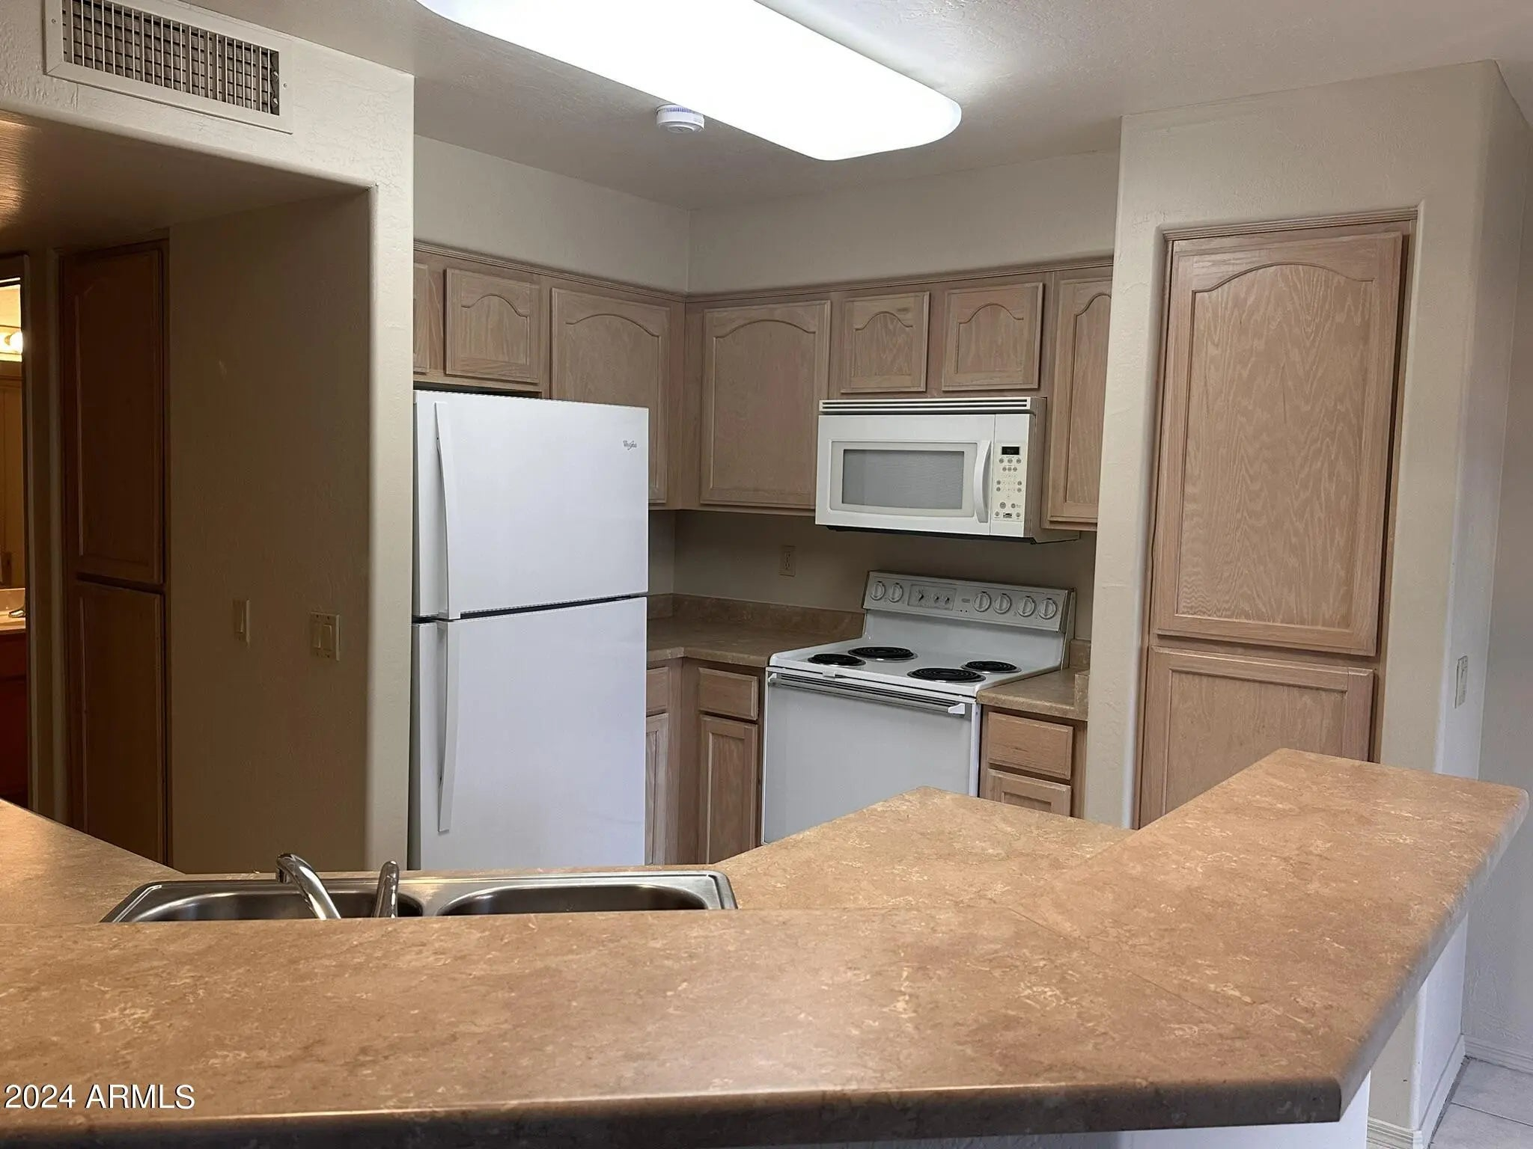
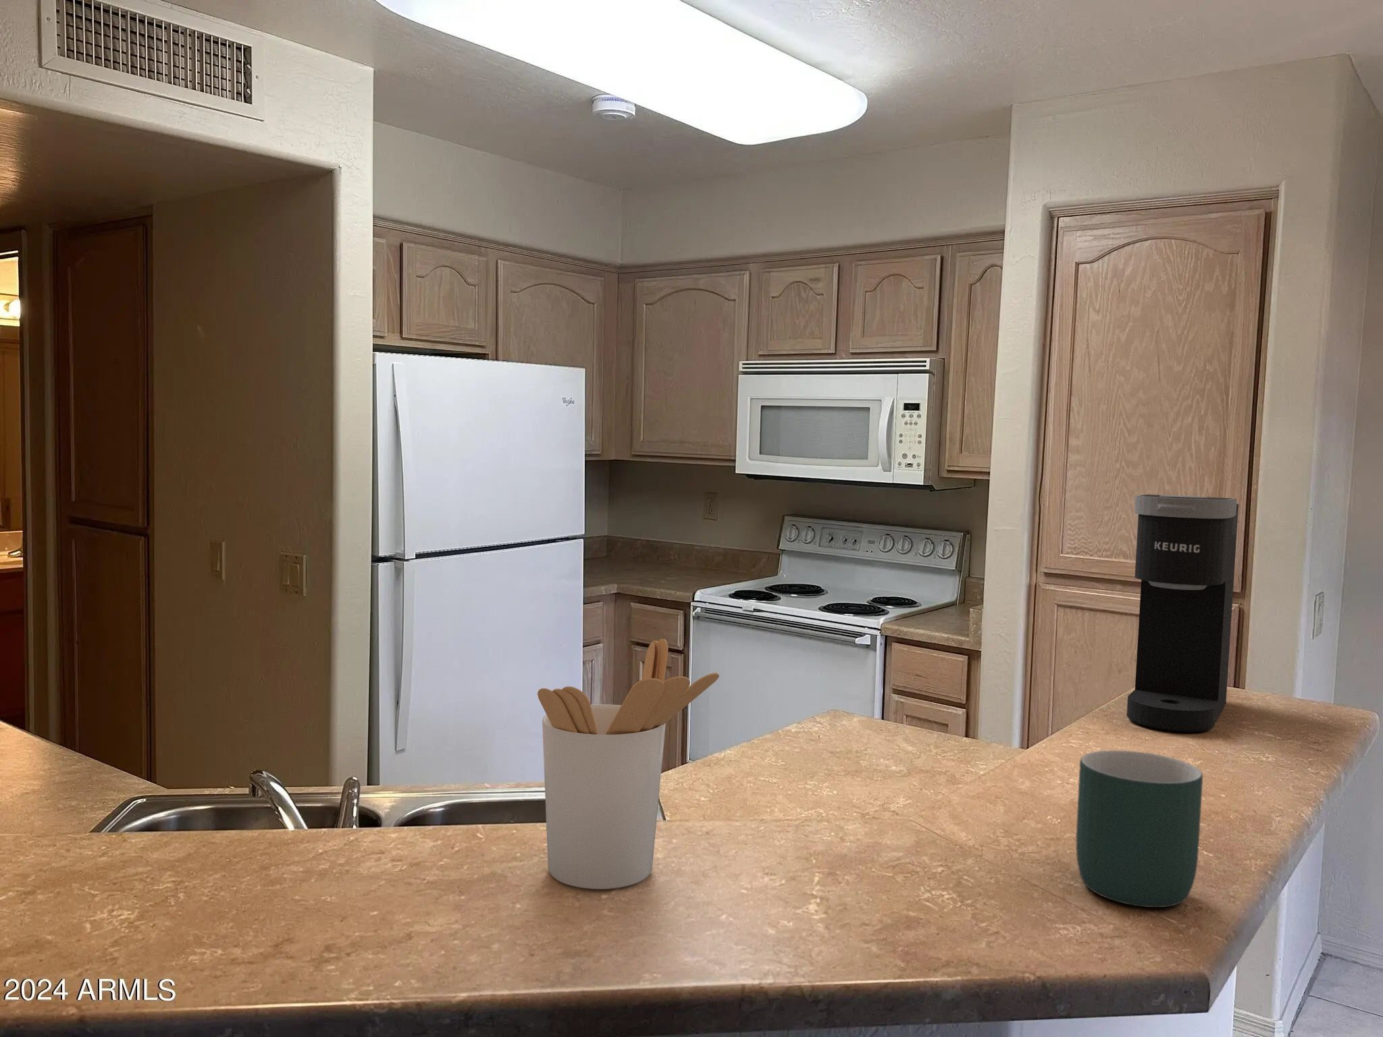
+ utensil holder (625, 765)
+ mug (1119, 820)
+ coffee maker (1184, 603)
